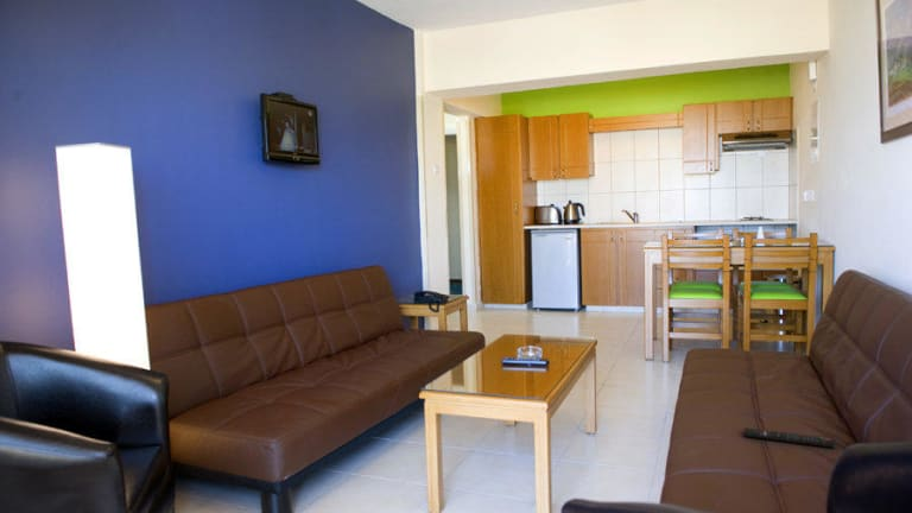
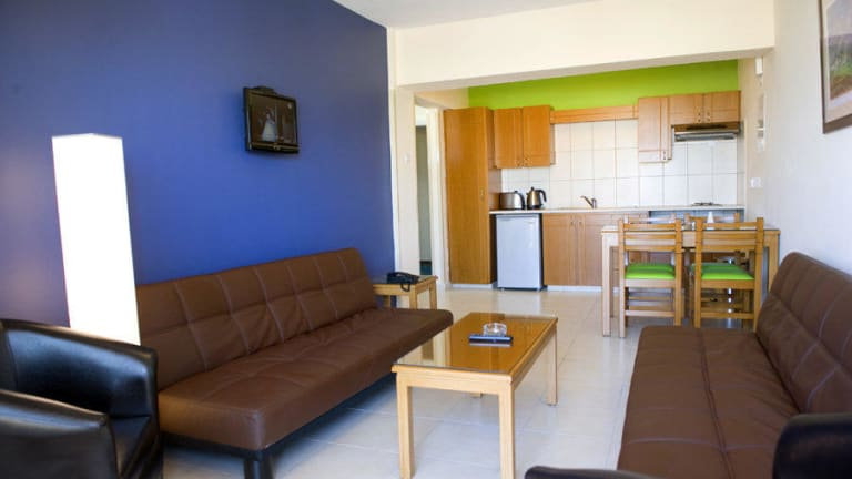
- remote control (787, 437)
